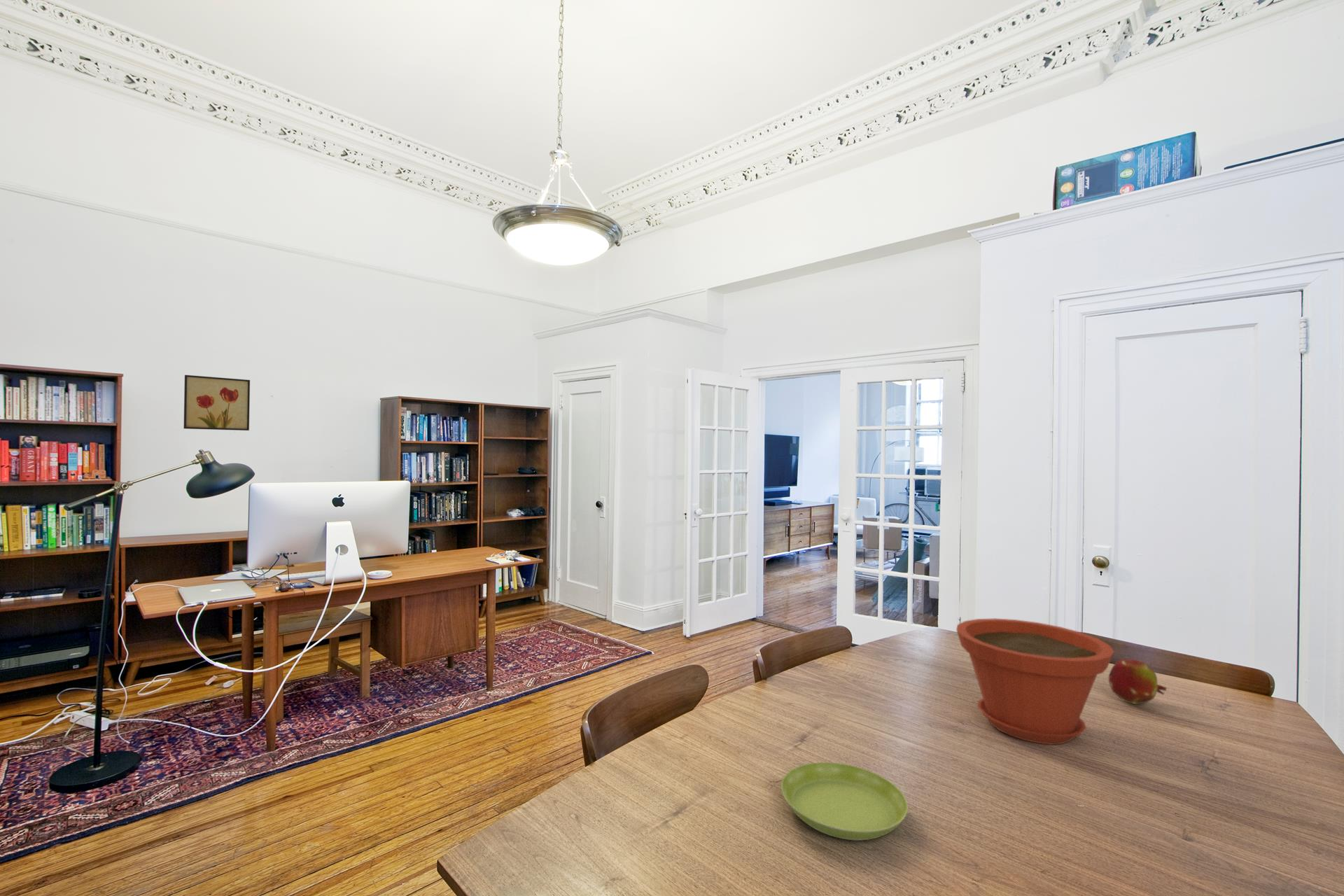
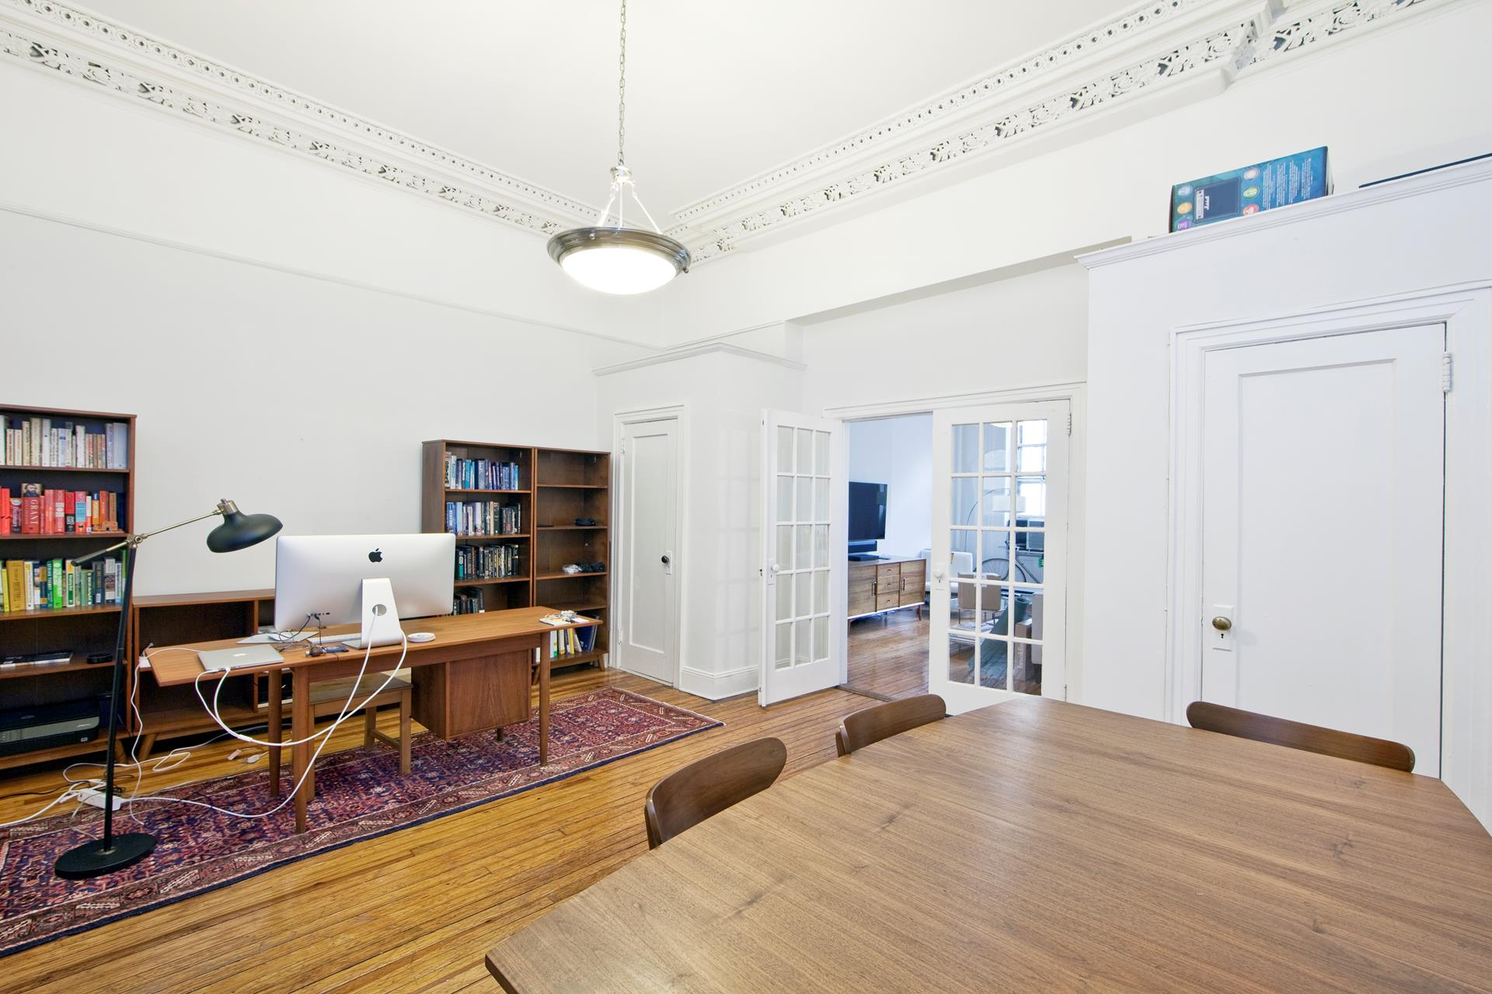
- wall art (217, 403)
- plant pot (1030, 682)
- saucer (842, 802)
- fruit (1137, 682)
